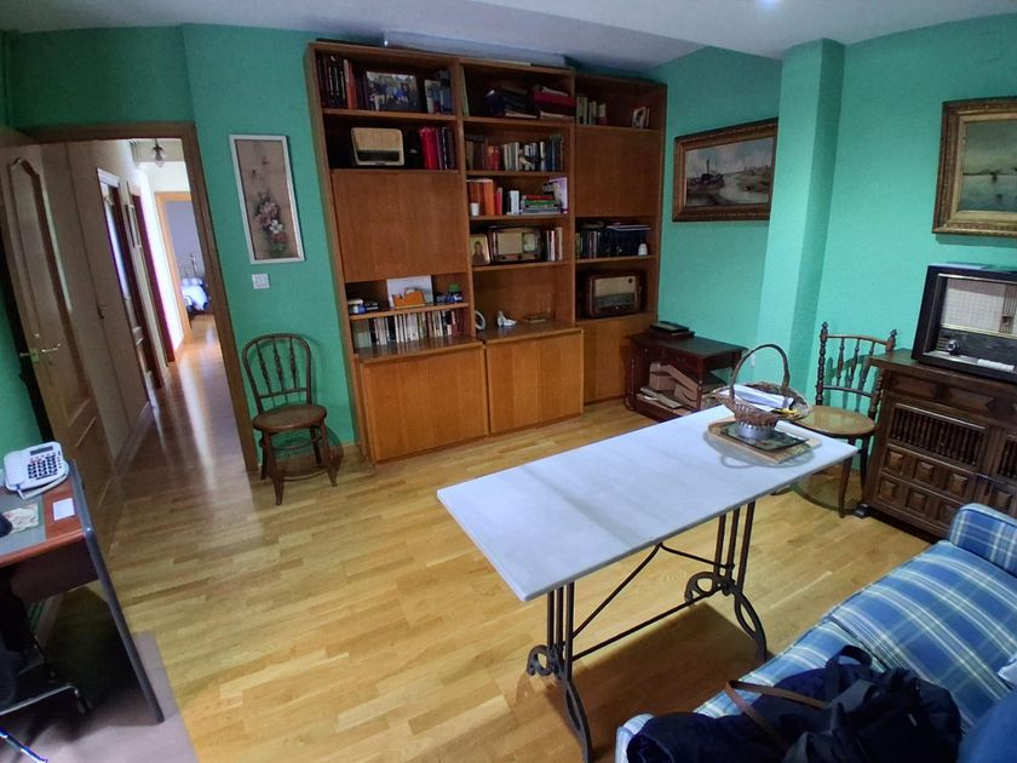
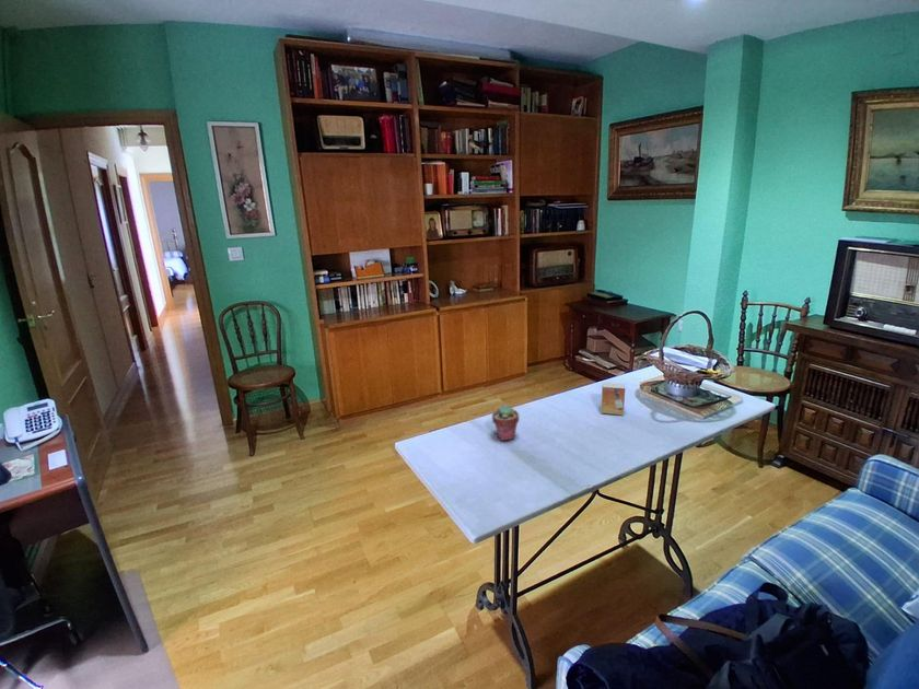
+ potted succulent (505, 420)
+ small box (613, 398)
